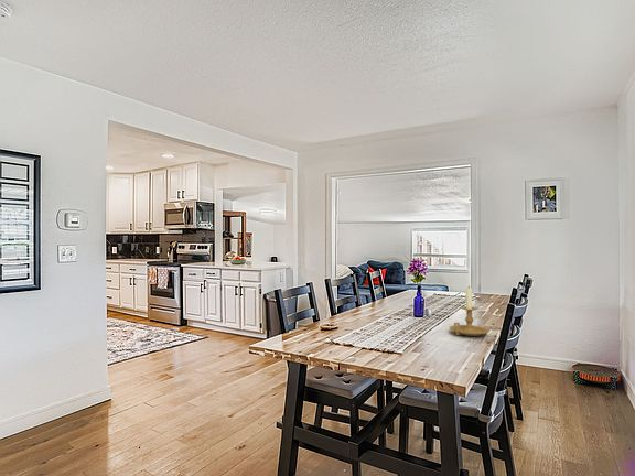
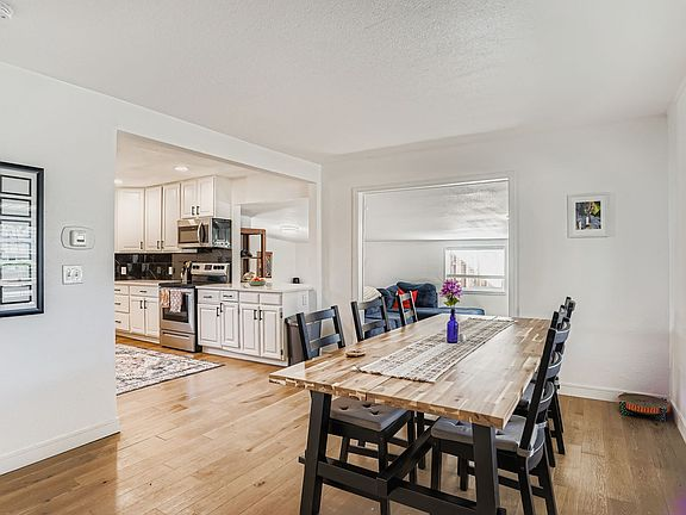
- candle holder (469, 310)
